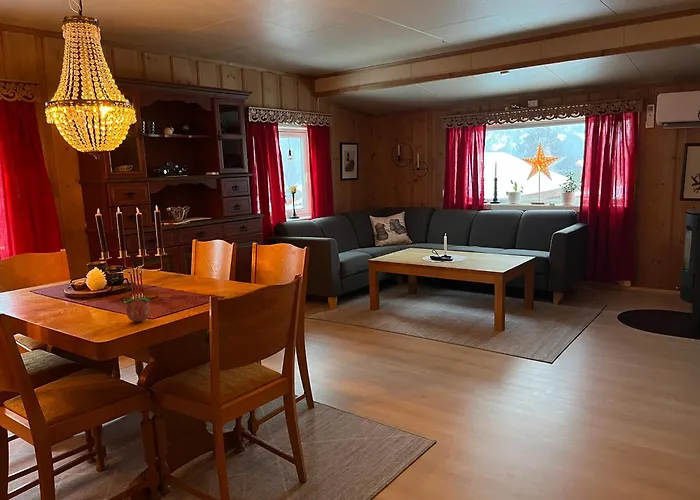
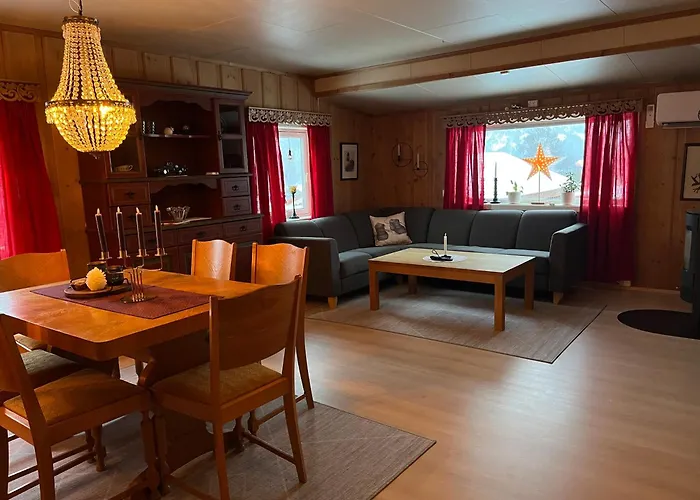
- fruit (138, 308)
